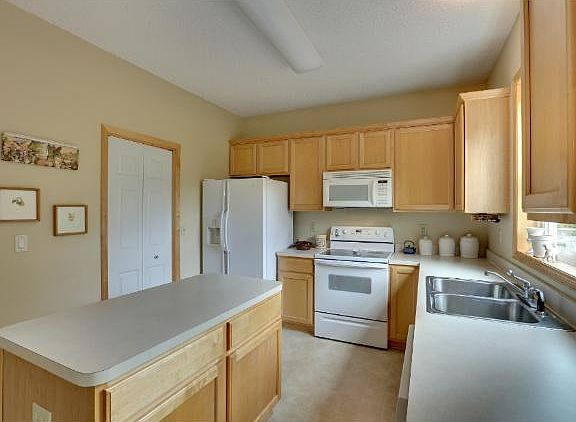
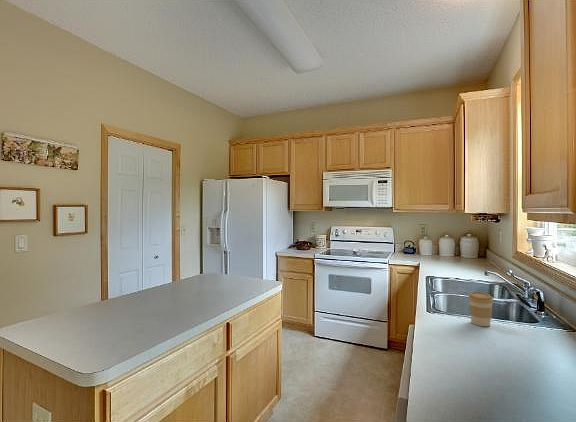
+ coffee cup (480, 308)
